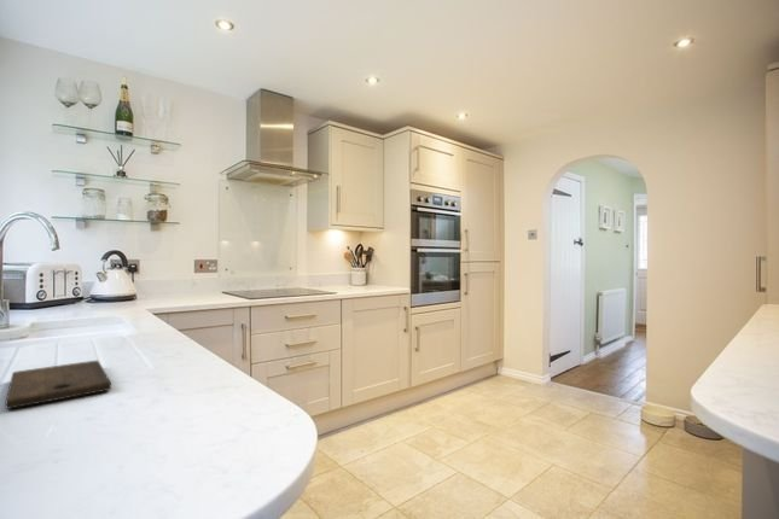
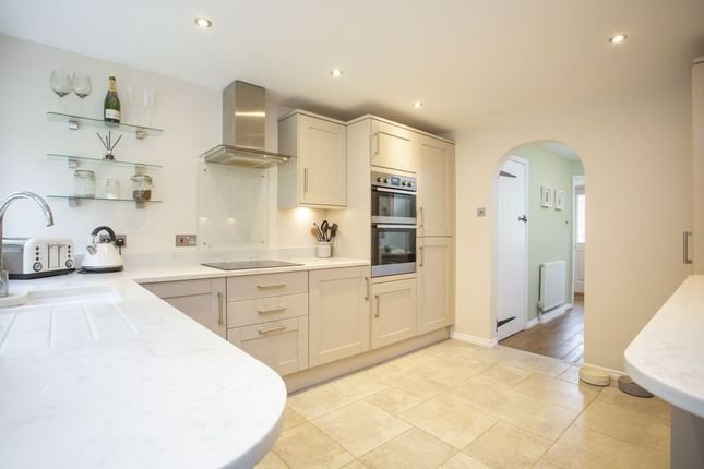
- cutting board (59, 380)
